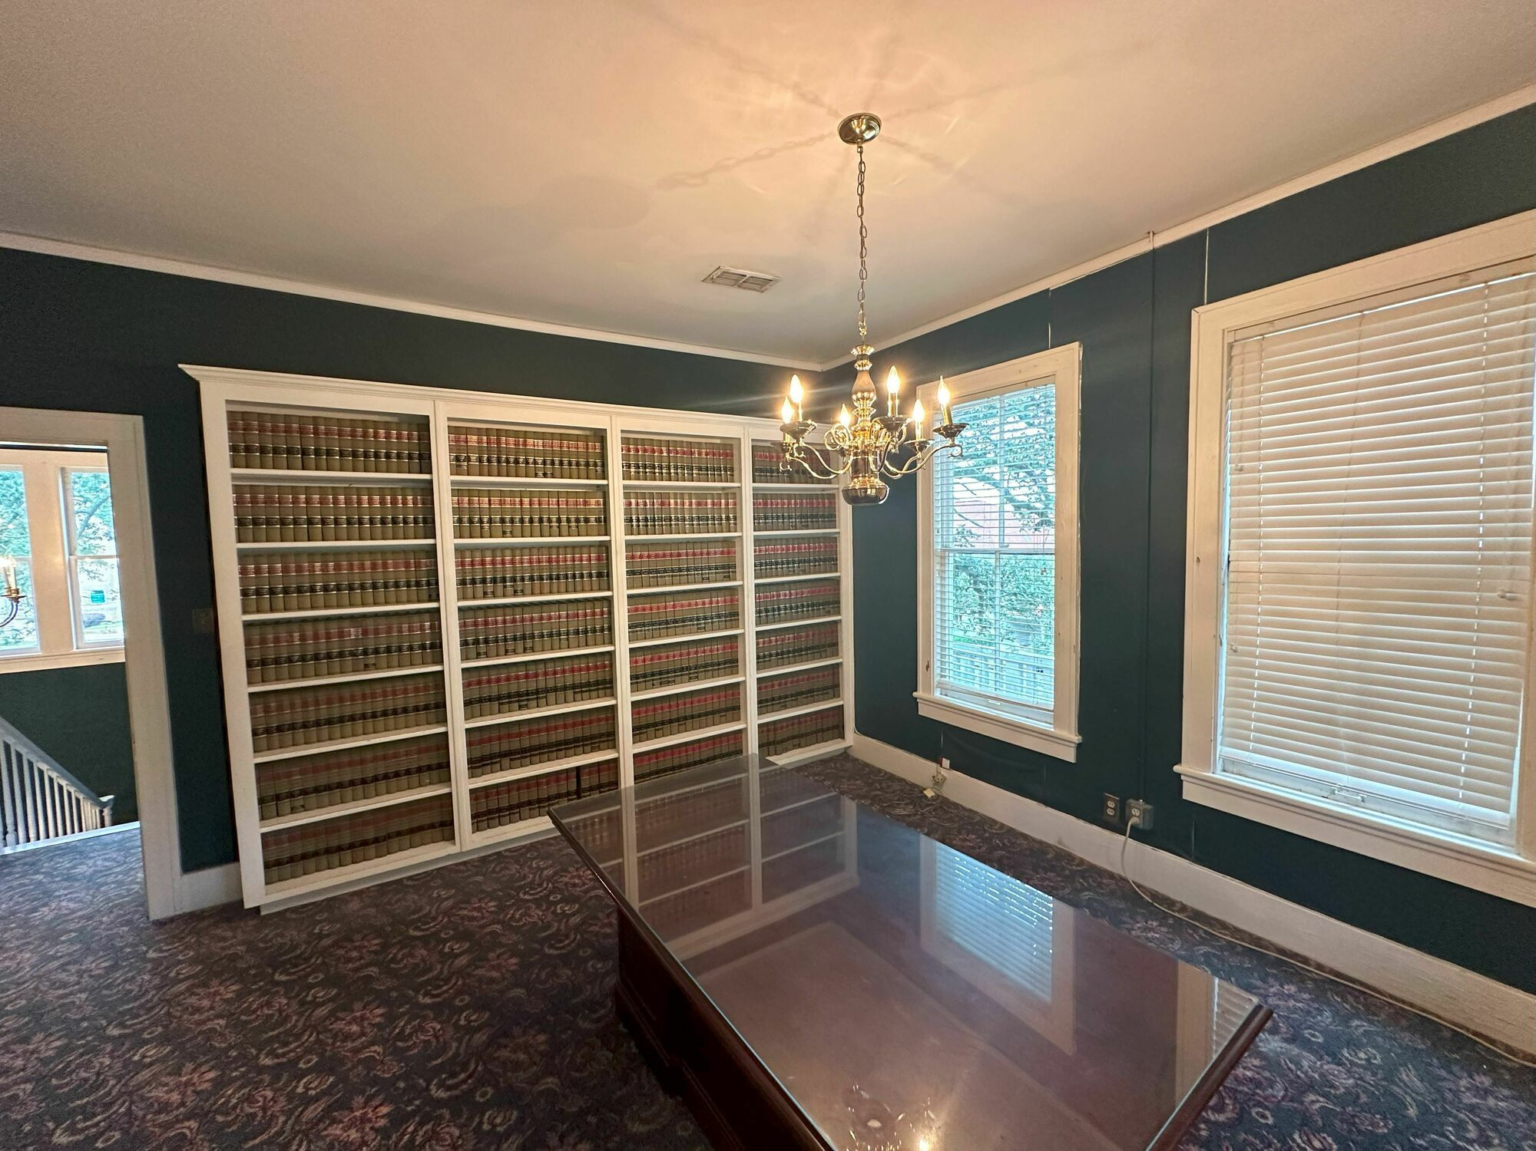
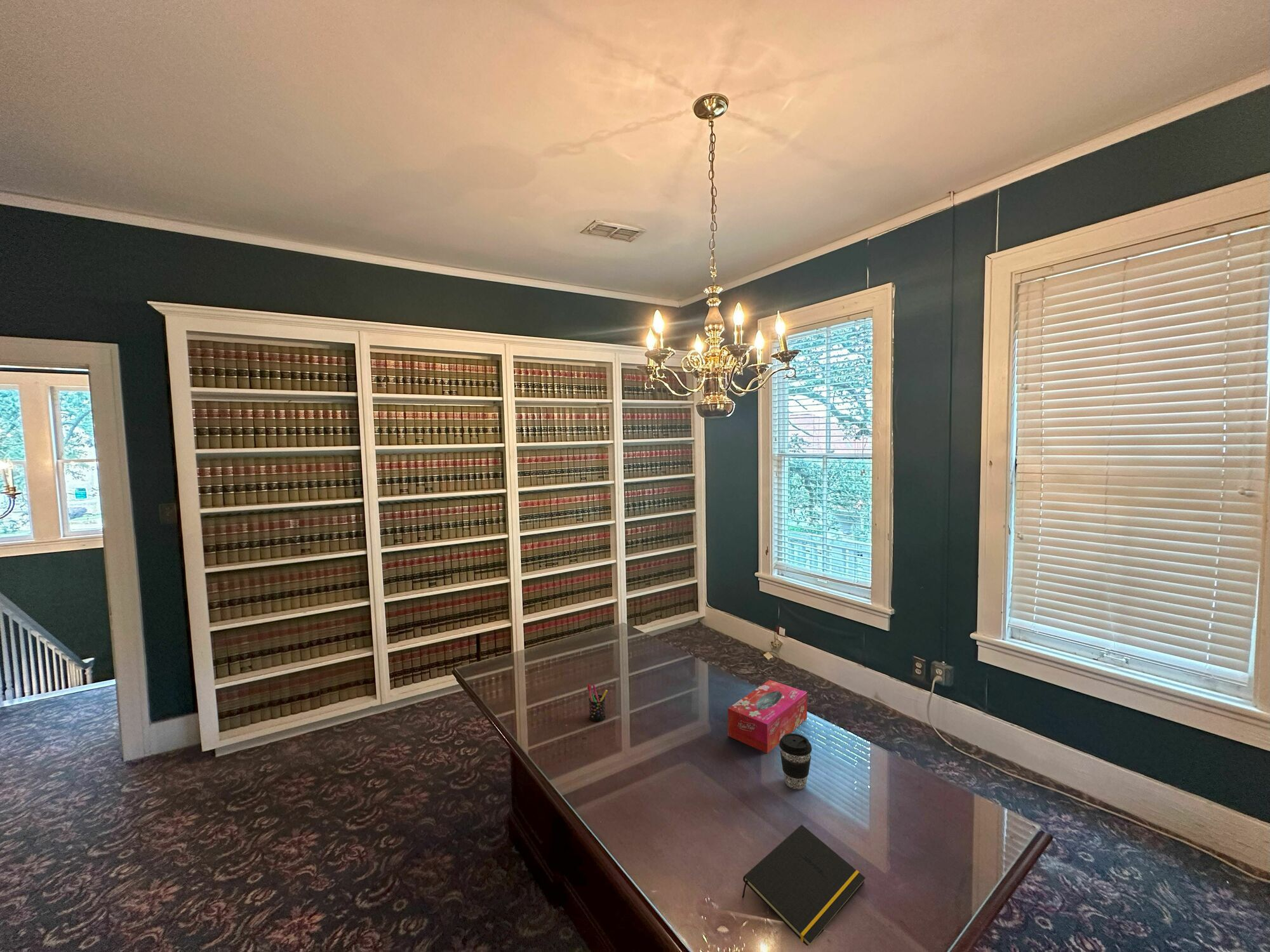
+ coffee cup (795, 762)
+ tissue box (768, 713)
+ pen holder (595, 702)
+ notepad (805, 879)
